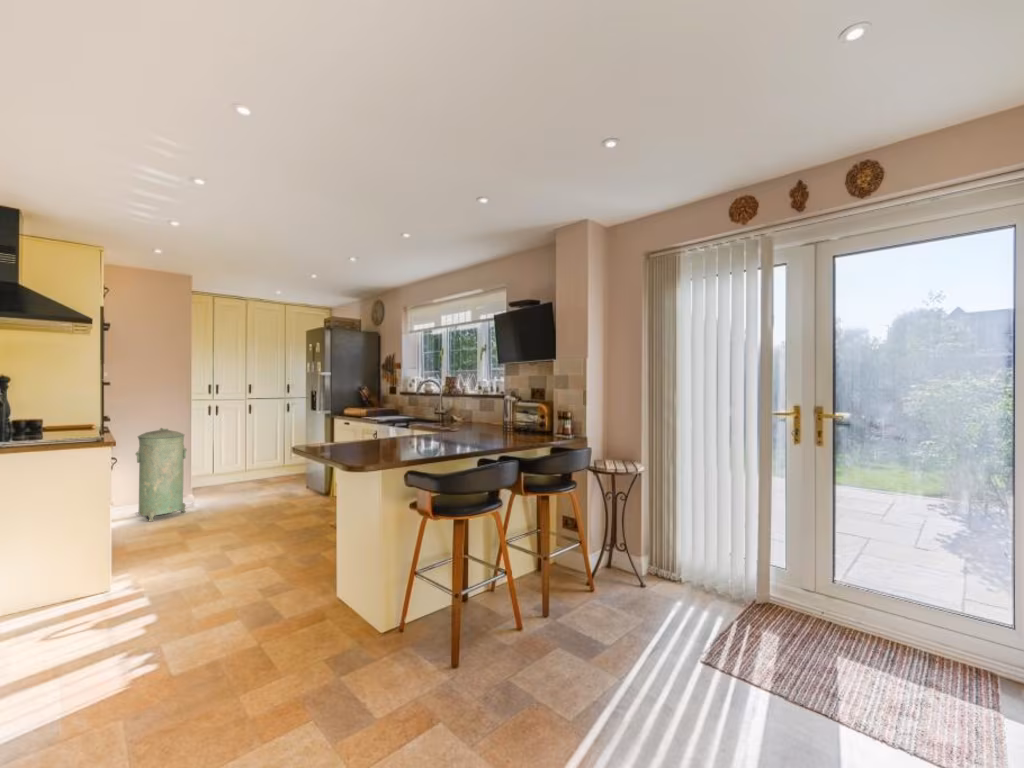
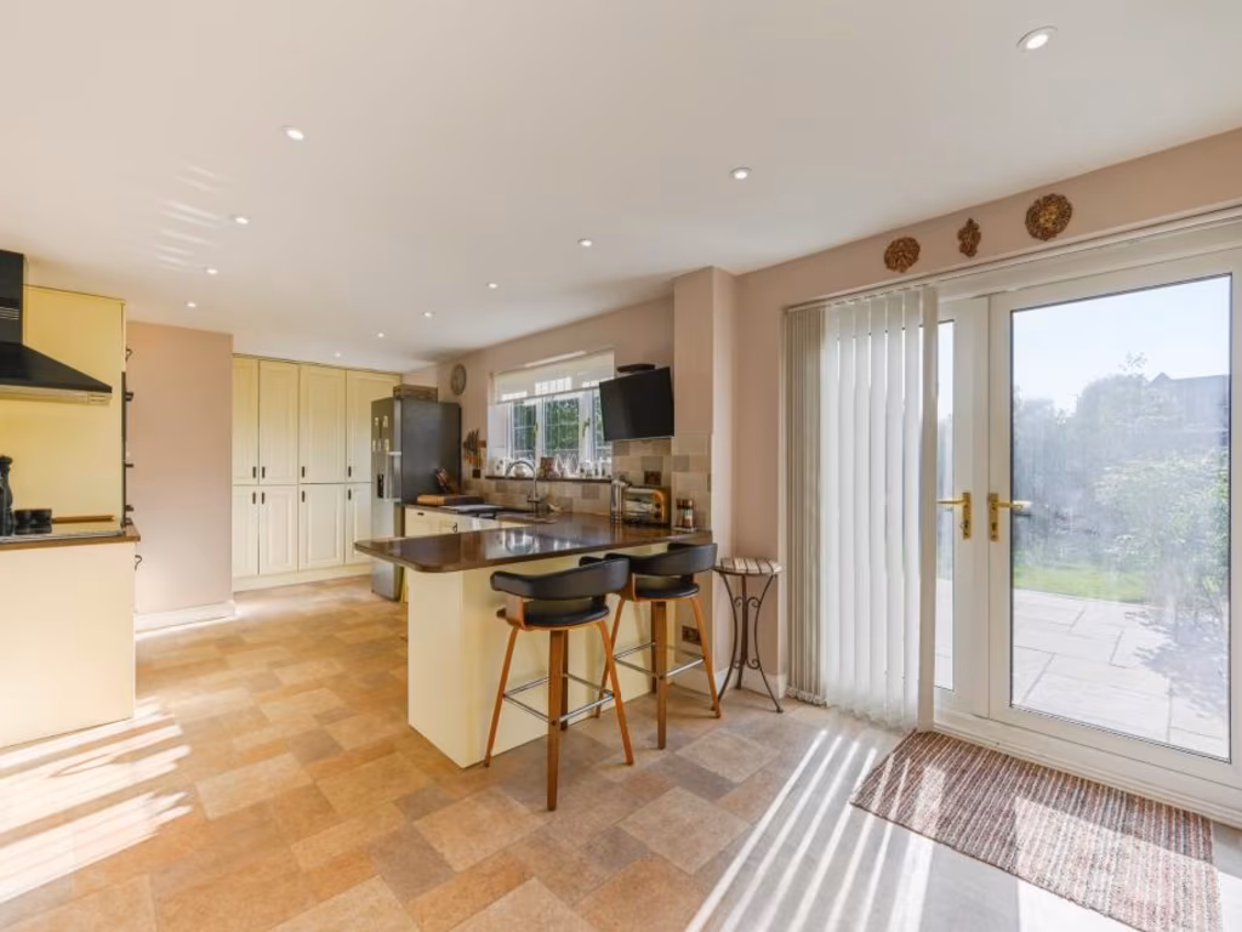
- trash can (161, 471)
